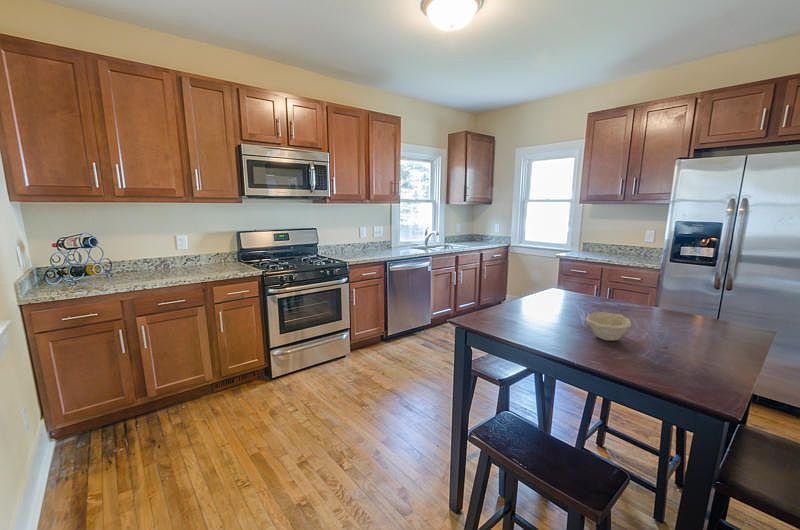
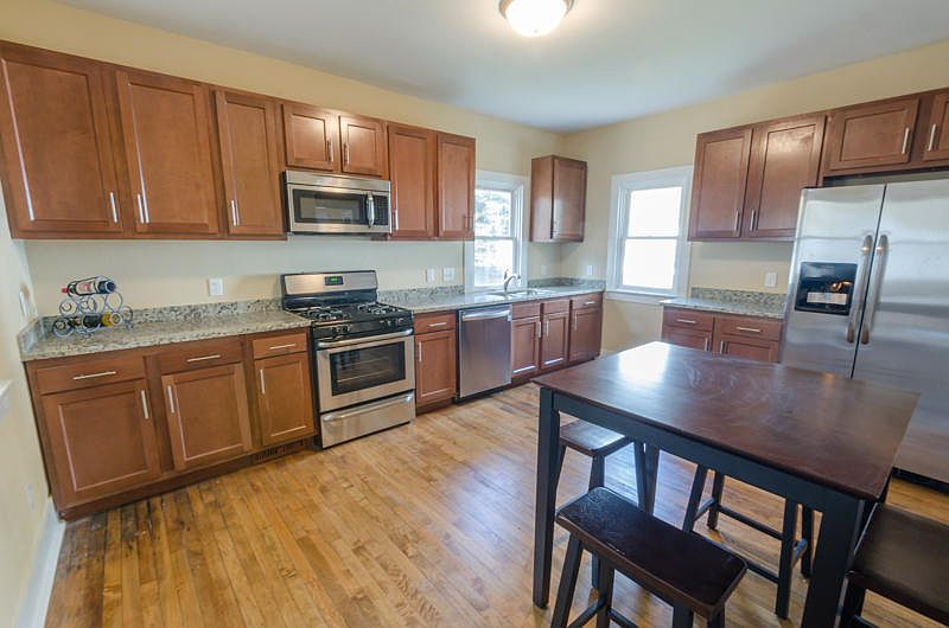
- bowl (607, 327)
